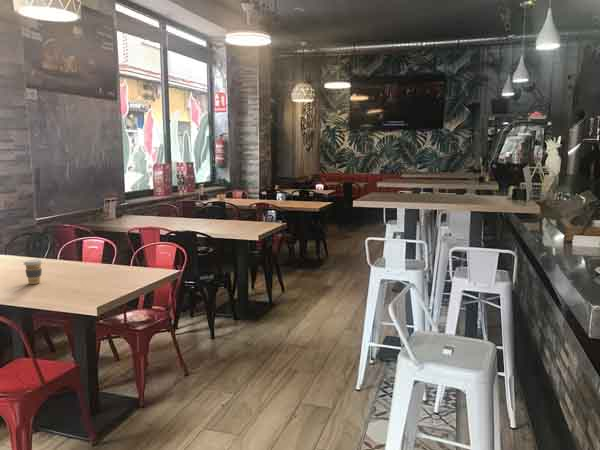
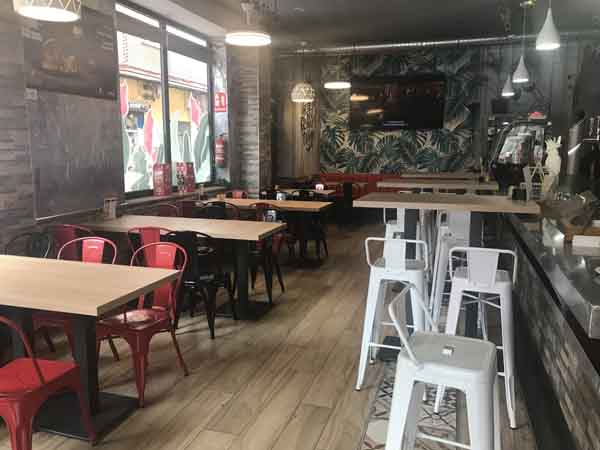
- coffee cup (33, 271)
